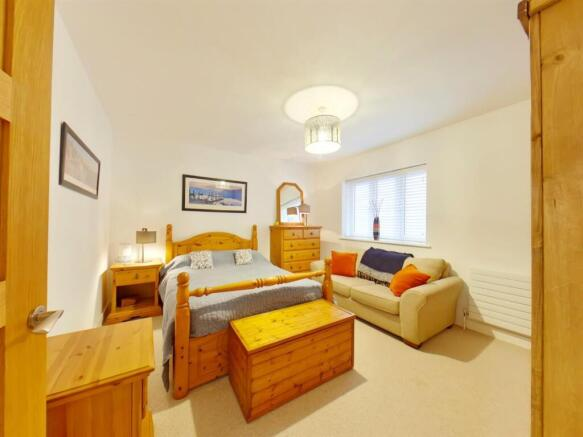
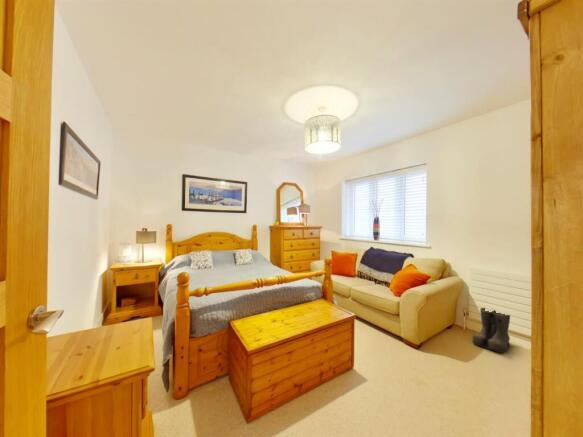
+ boots (491, 327)
